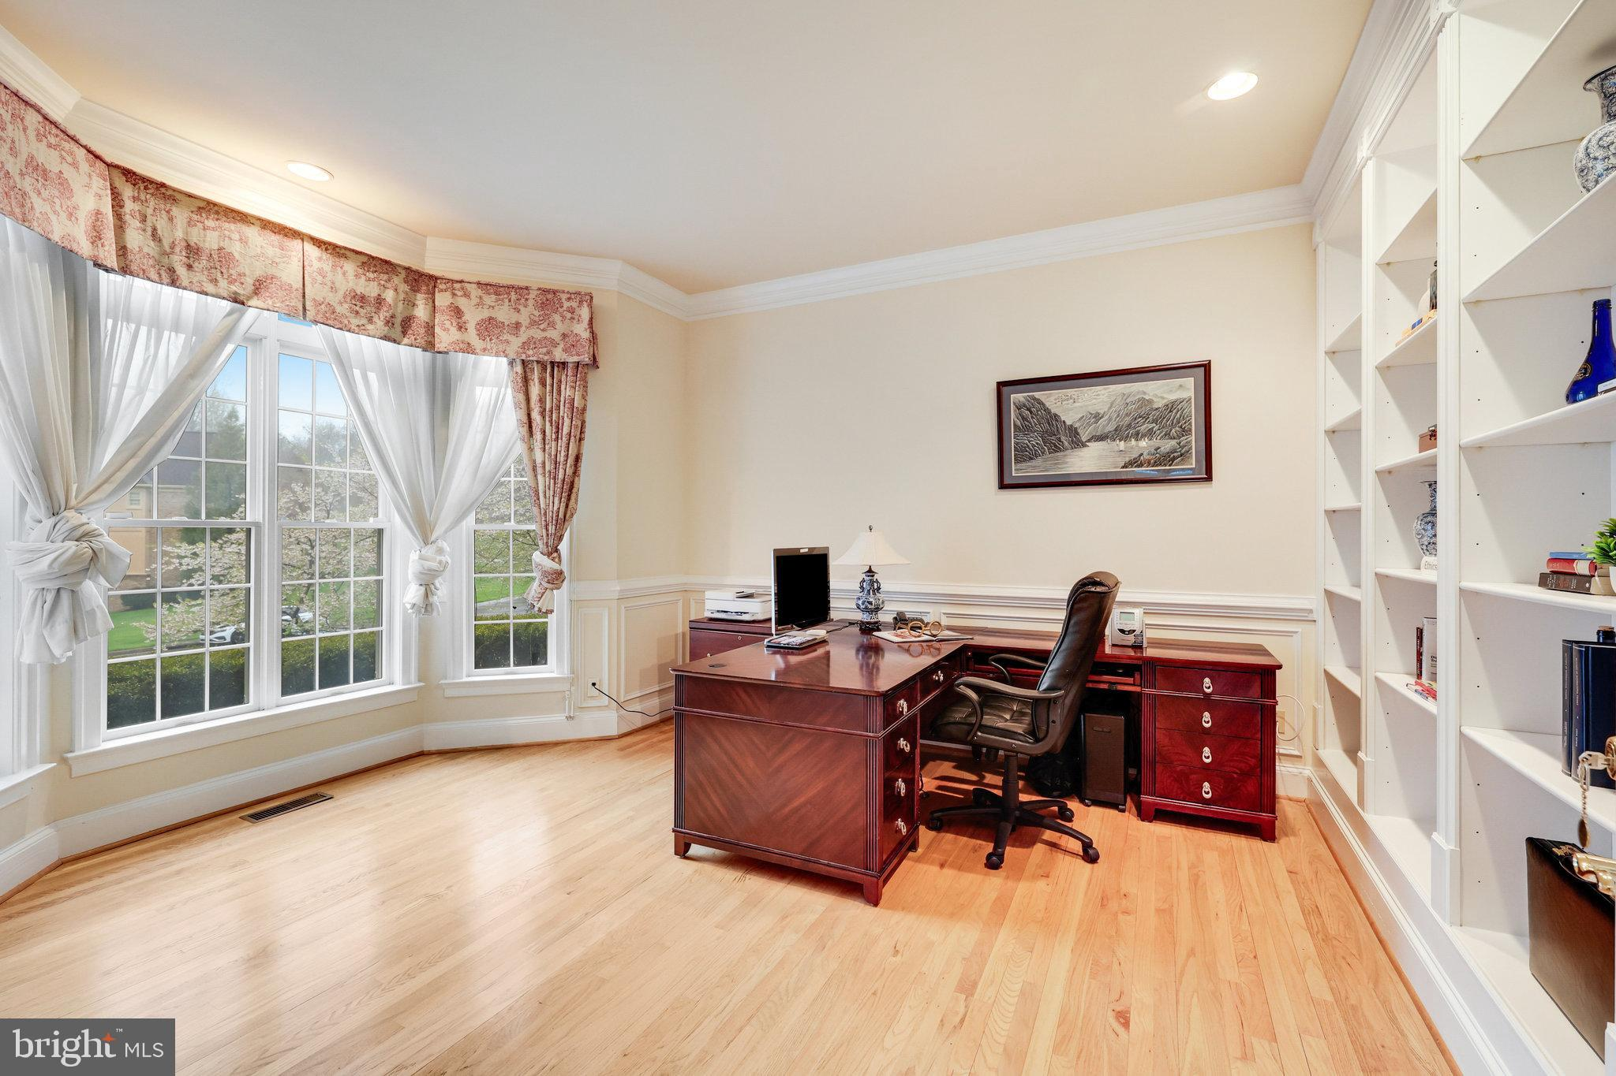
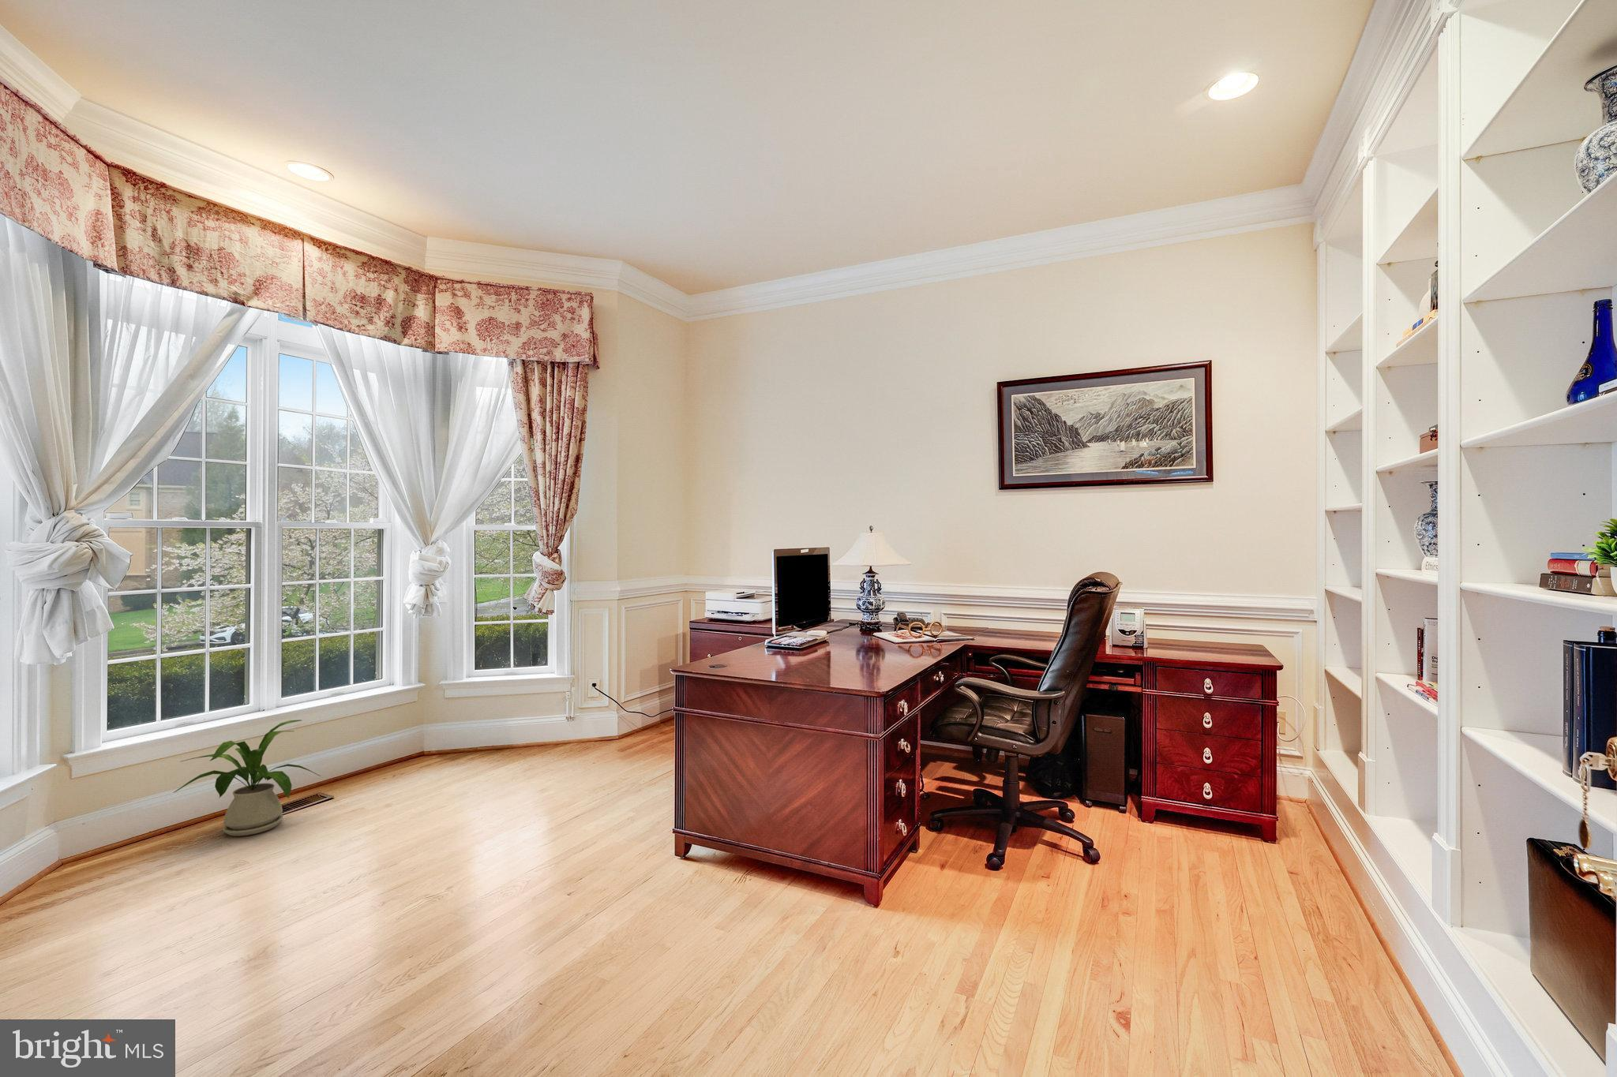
+ house plant (248, 774)
